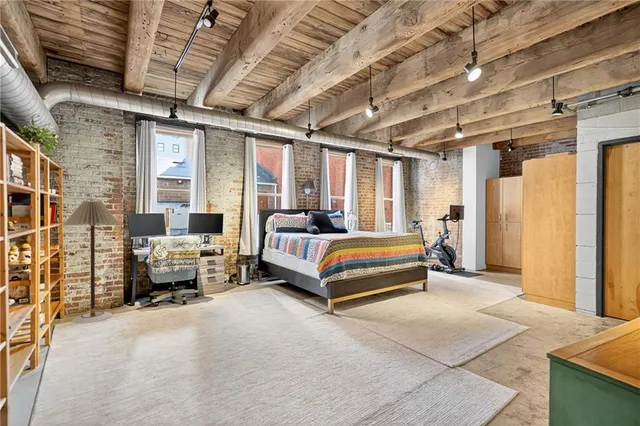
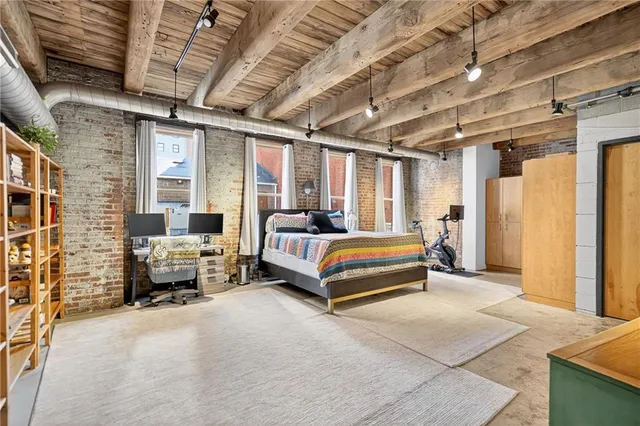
- floor lamp (92, 259)
